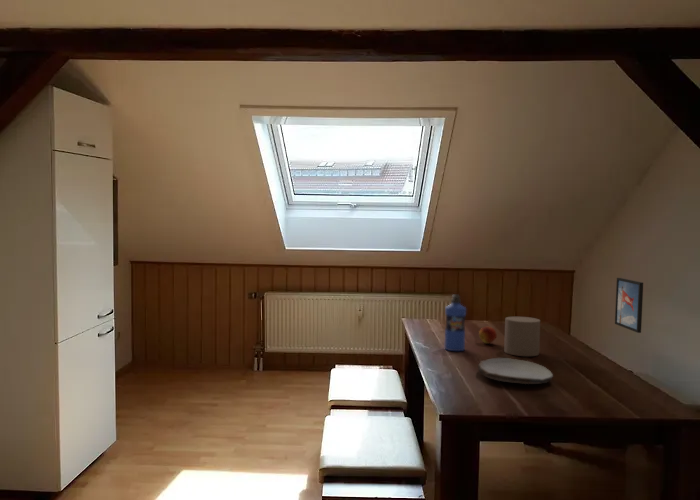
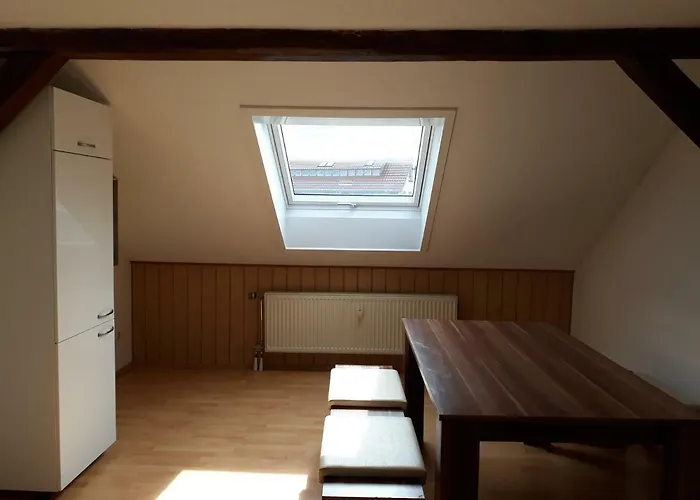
- plate (514, 371)
- water bottle (455, 321)
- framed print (628, 304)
- fruit (487, 335)
- candle (522, 335)
